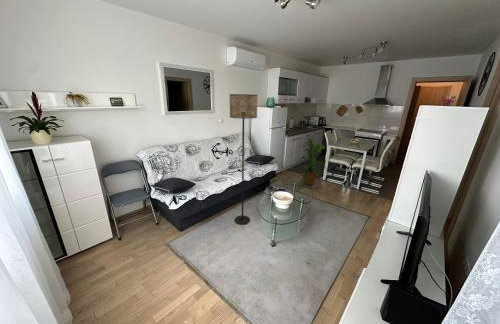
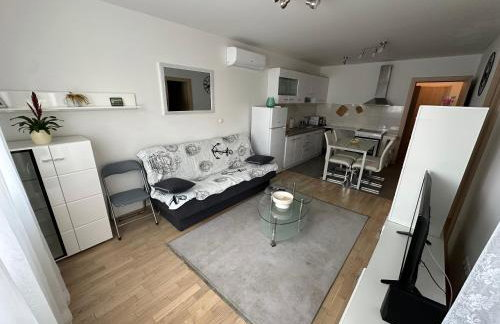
- floor lamp (243, 163)
- house plant (315, 161)
